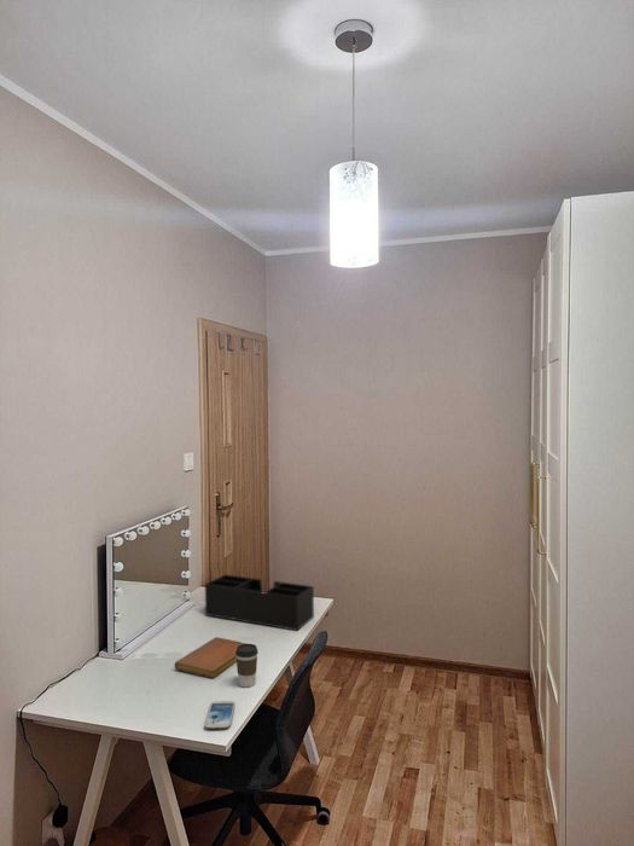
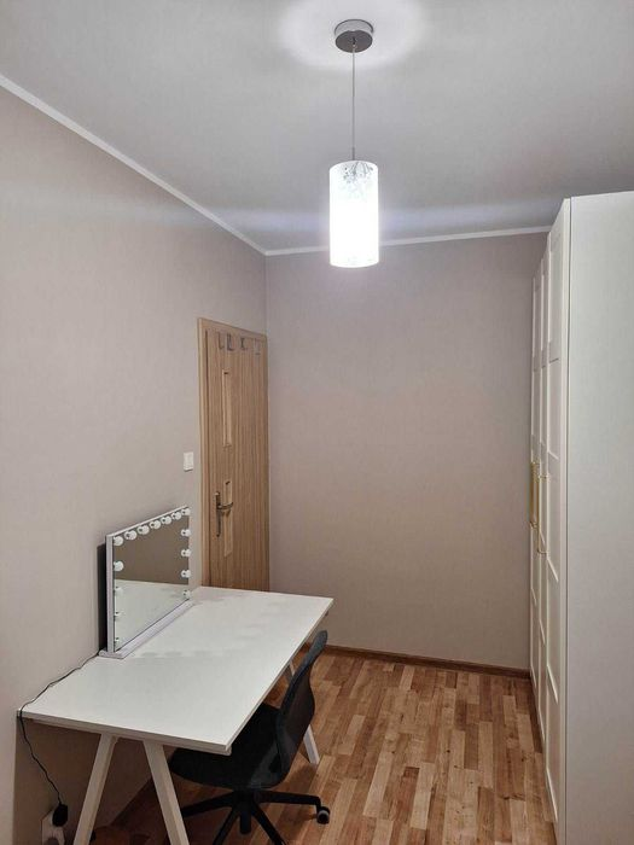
- coffee cup (246, 665)
- smartphone (220, 714)
- notebook (214, 655)
- desk organizer (258, 601)
